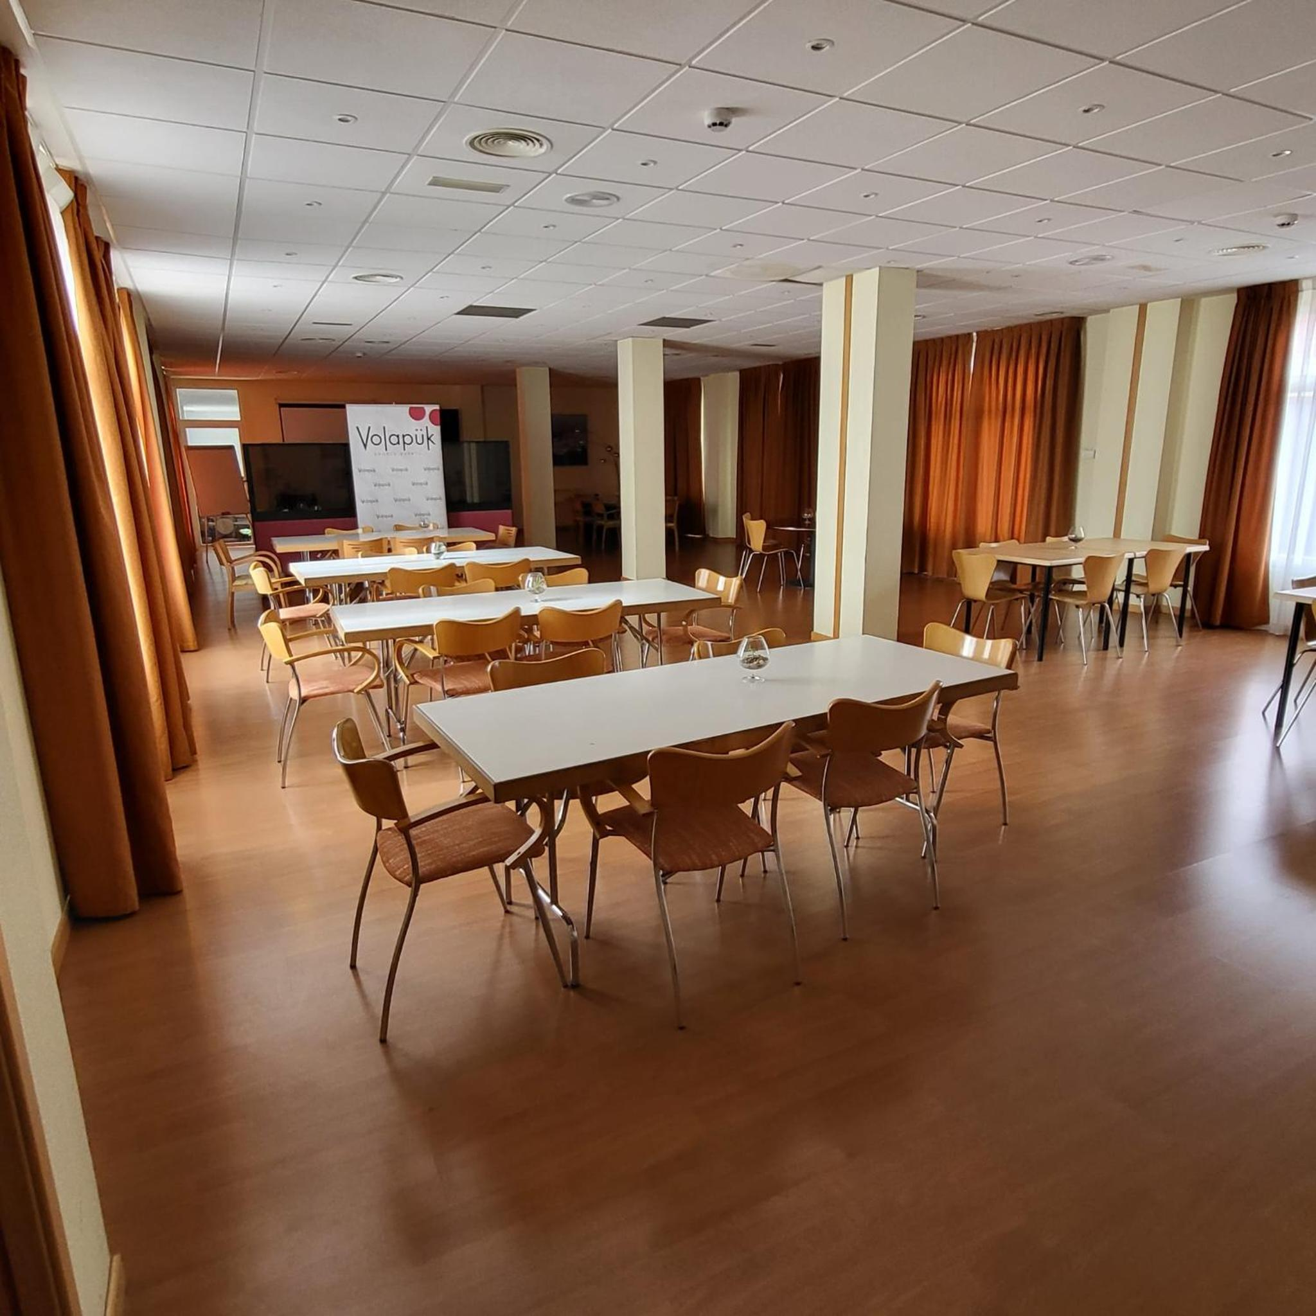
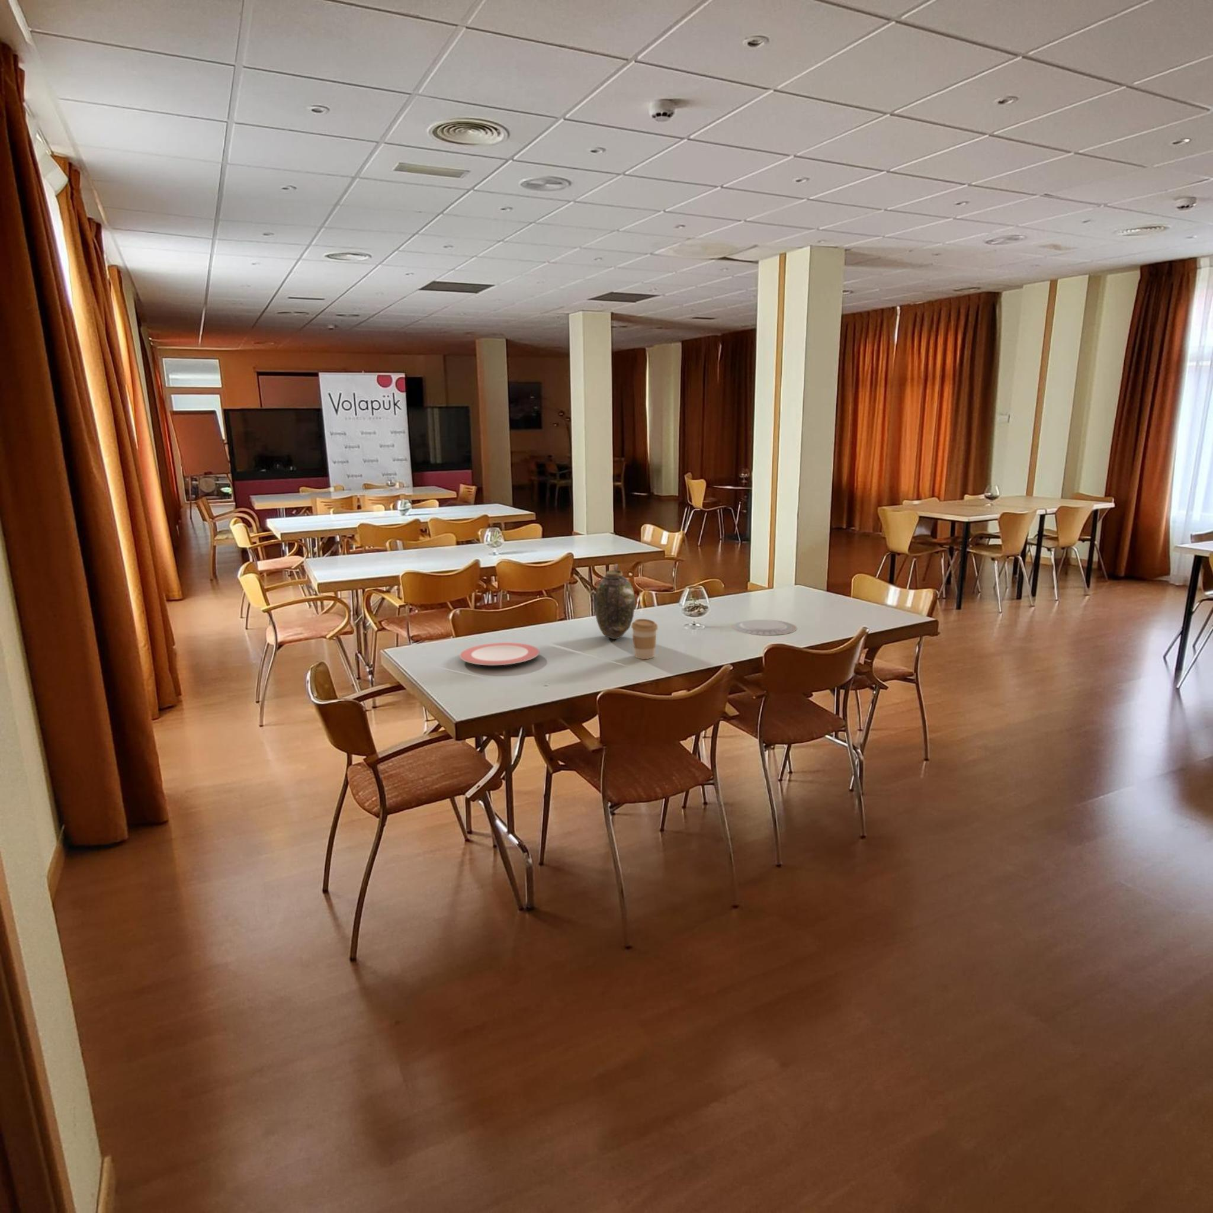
+ chinaware (763, 625)
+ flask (614, 601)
+ plate (500, 655)
+ coffee cup (644, 639)
